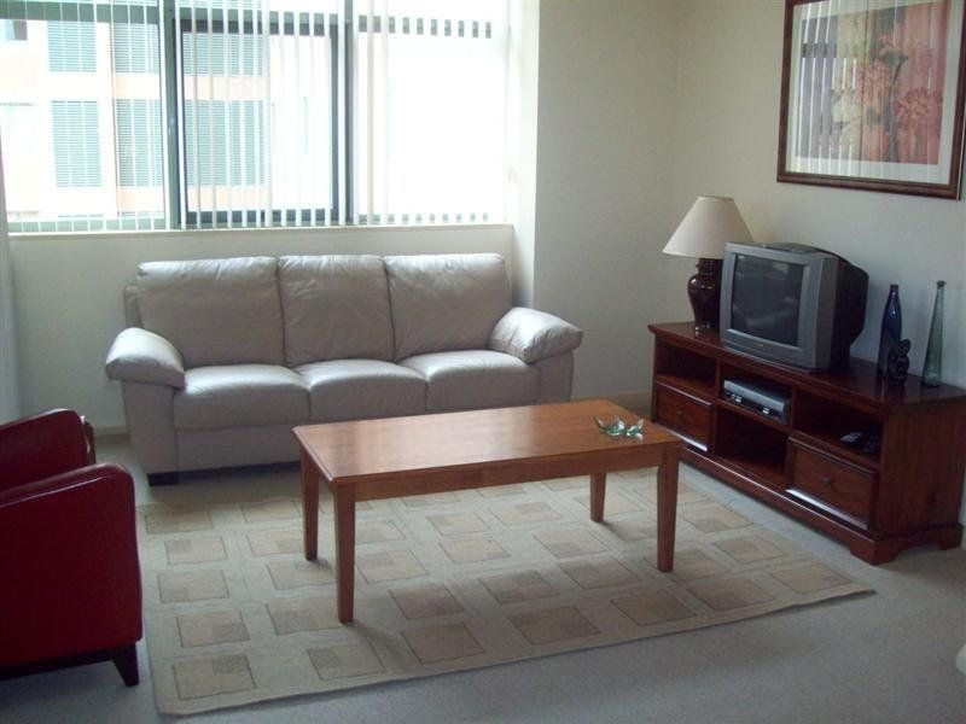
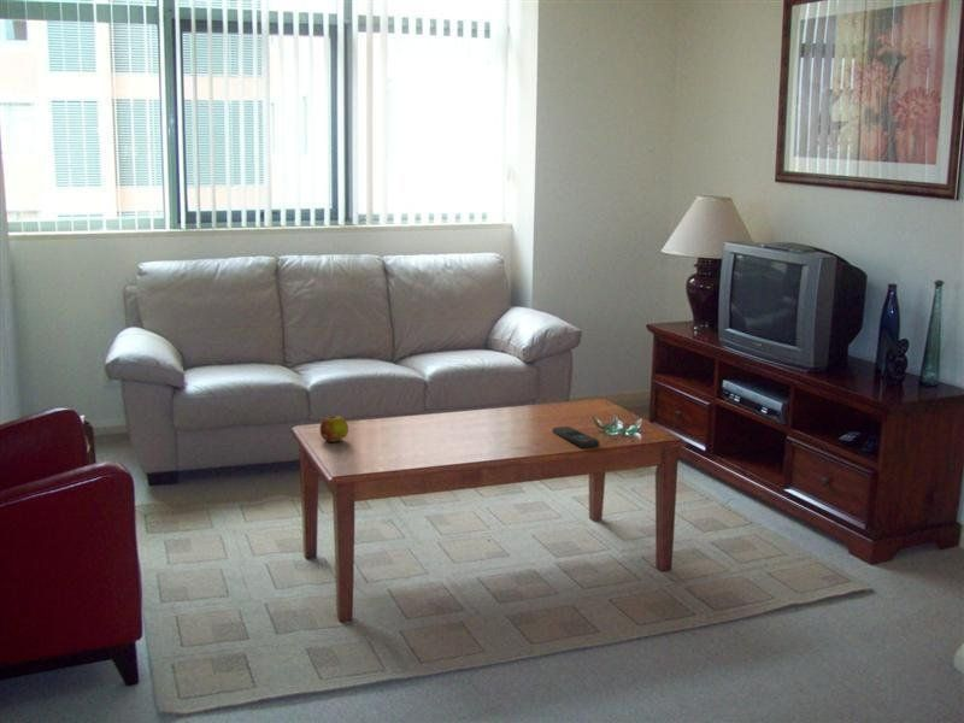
+ remote control (575, 436)
+ fruit (334, 428)
